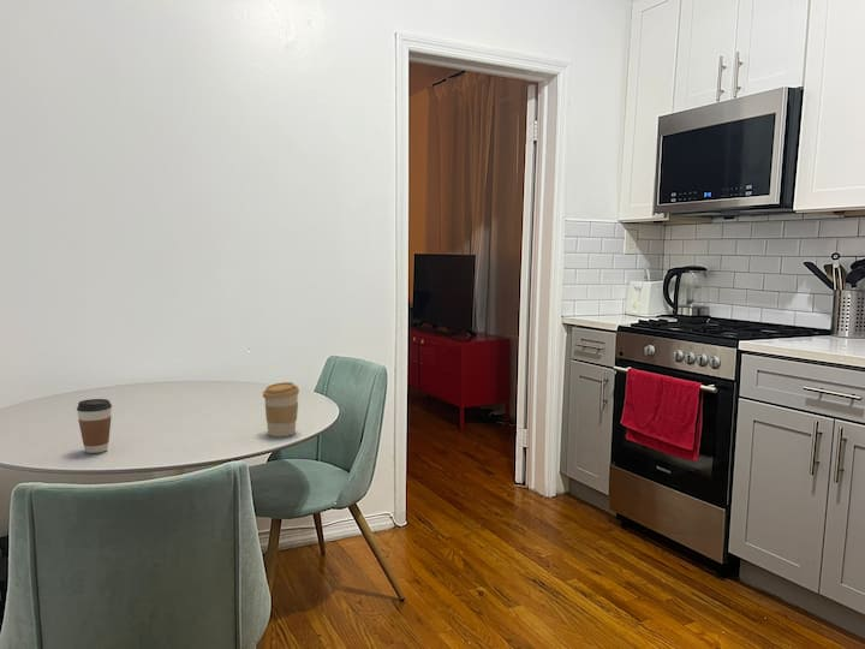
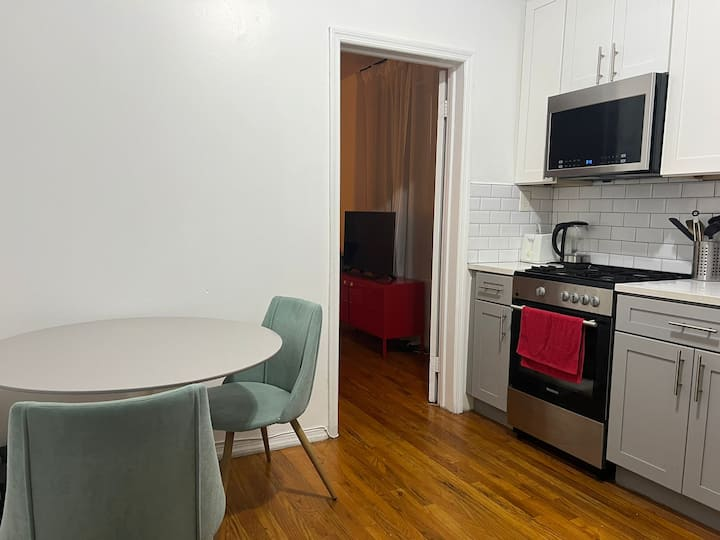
- coffee cup (95, 425)
- coffee cup (281, 409)
